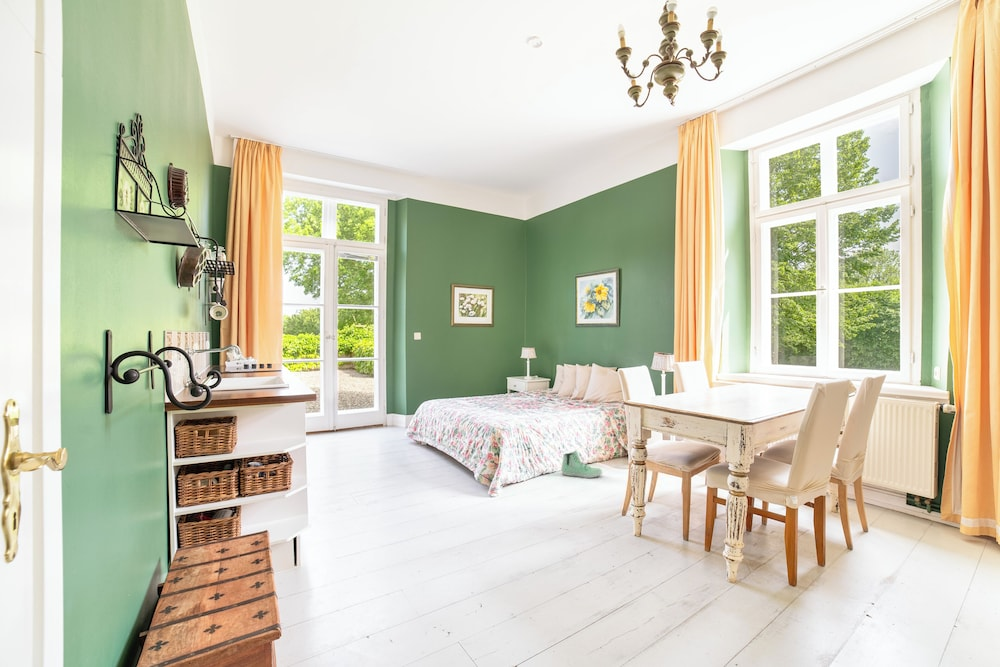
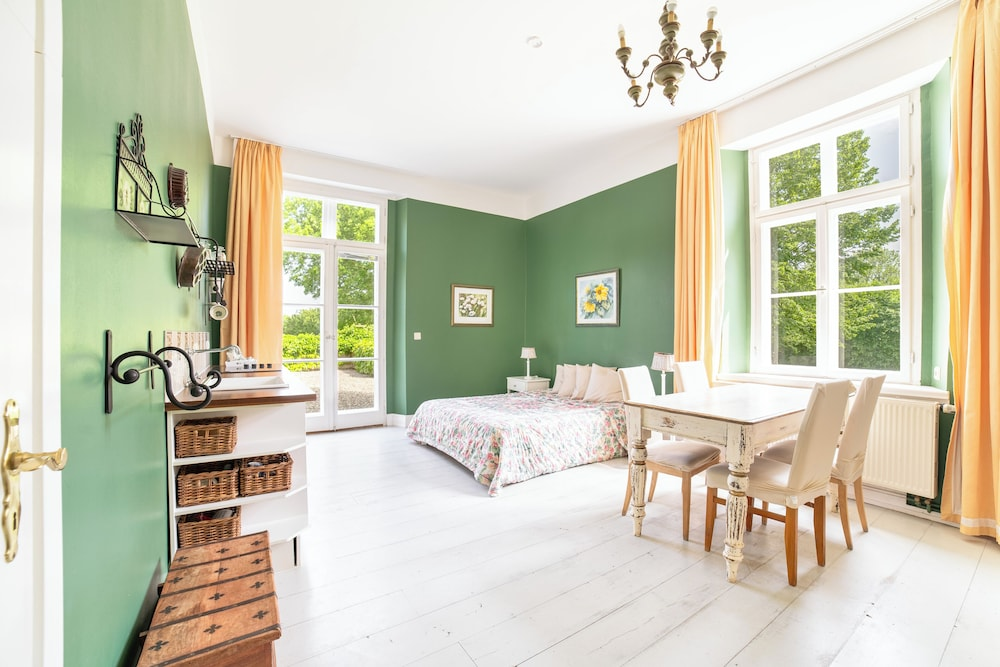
- sneaker (581, 463)
